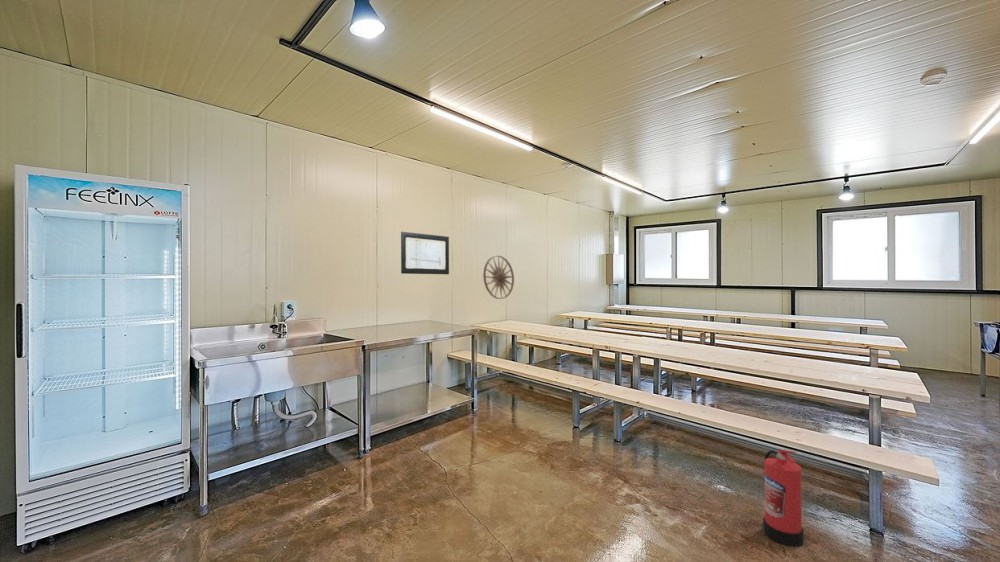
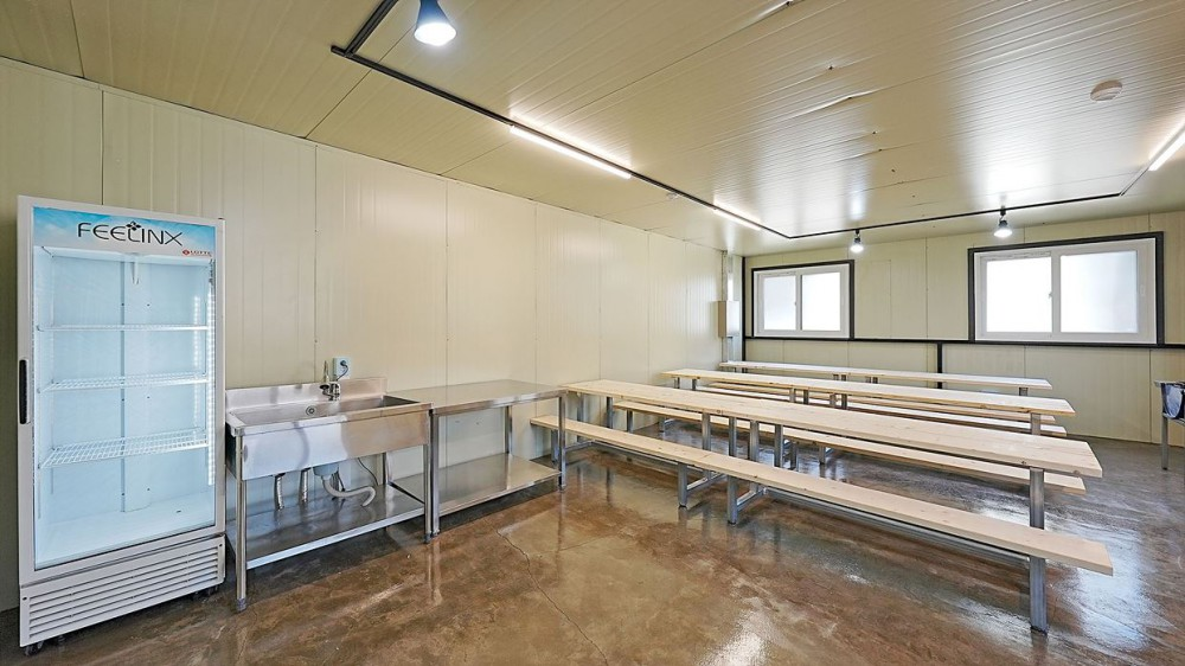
- fire extinguisher (778, 485)
- wall art (499, 277)
- wall art (426, 254)
